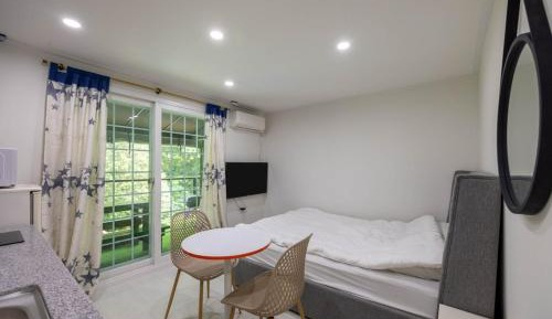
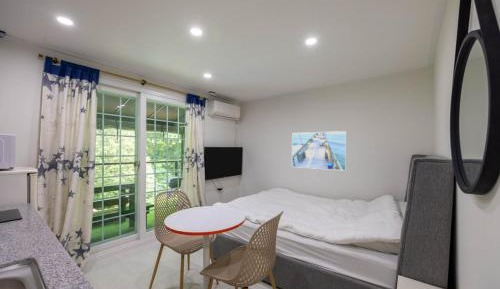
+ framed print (317, 150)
